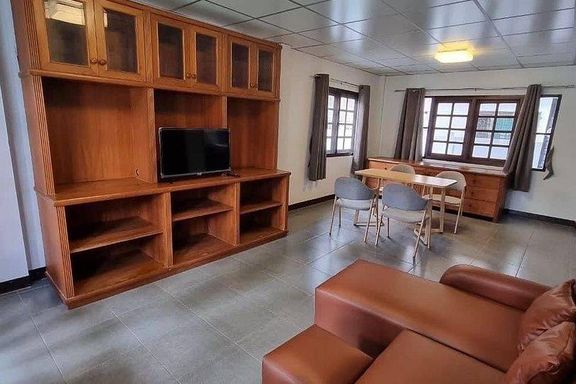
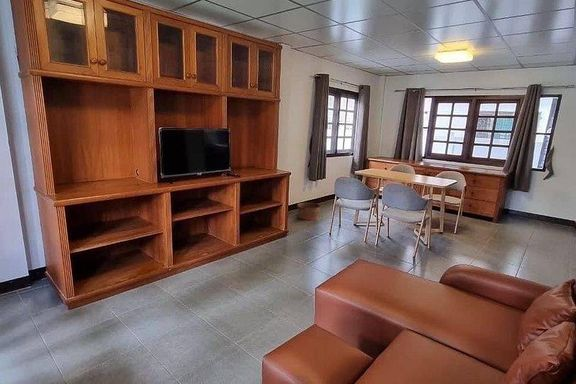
+ basket (308, 211)
